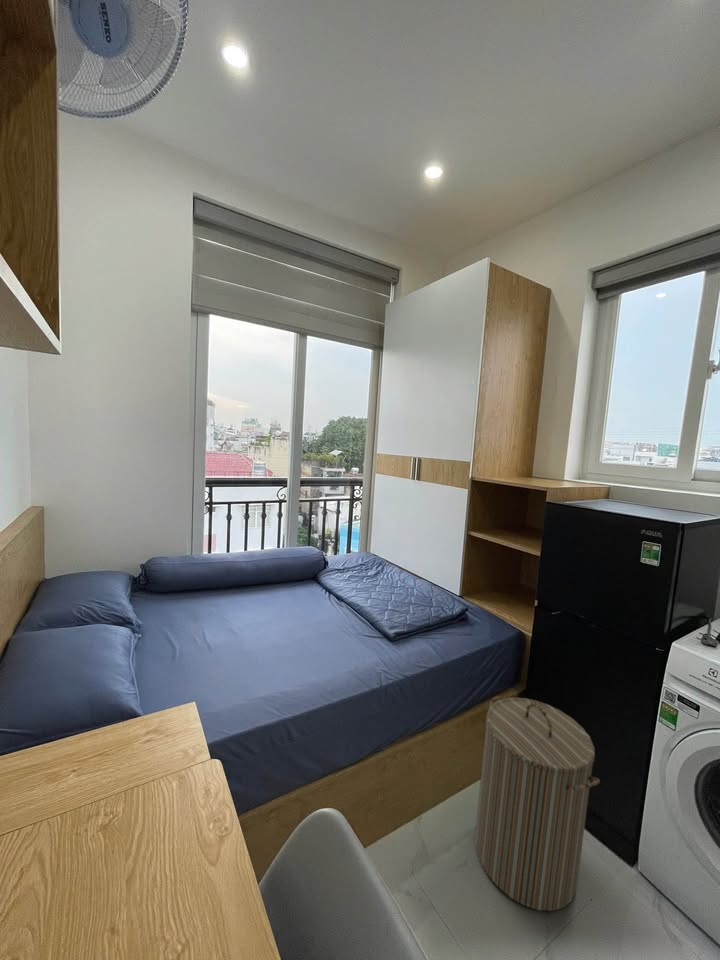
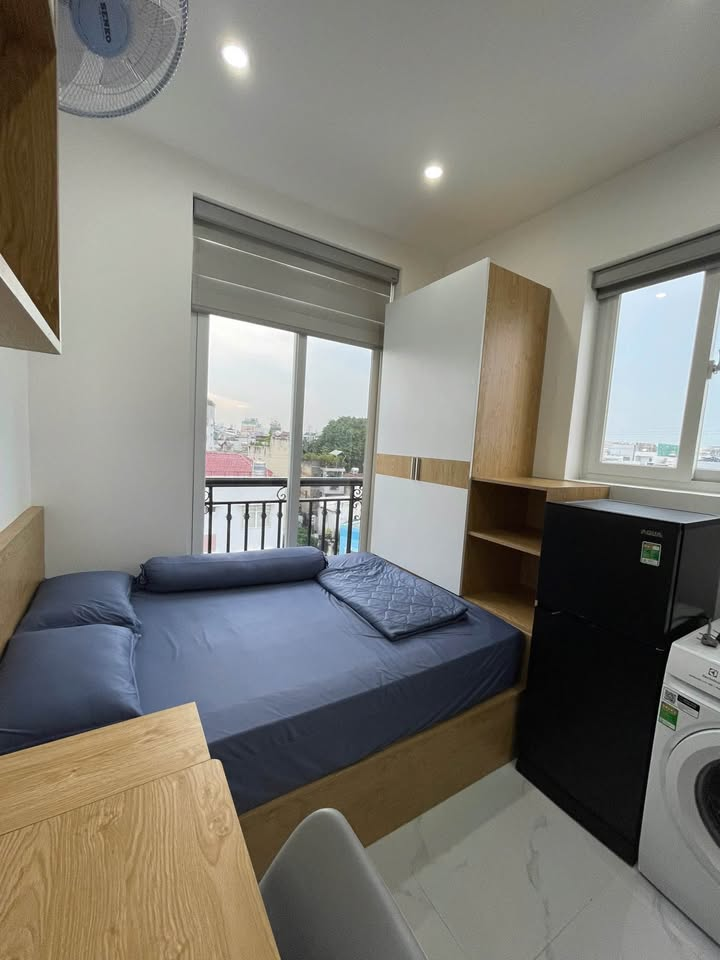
- laundry hamper (531, 784)
